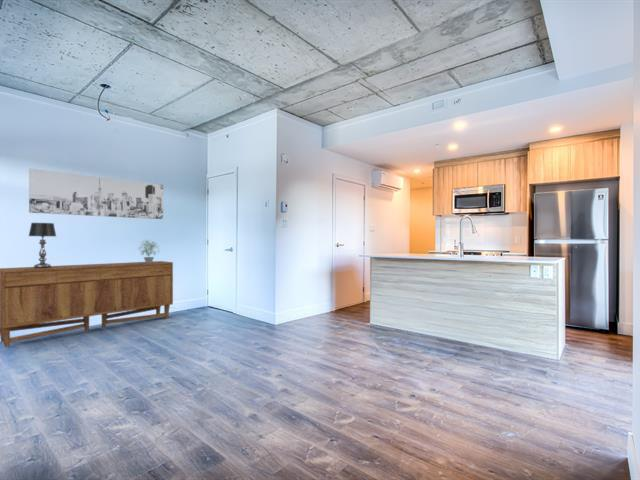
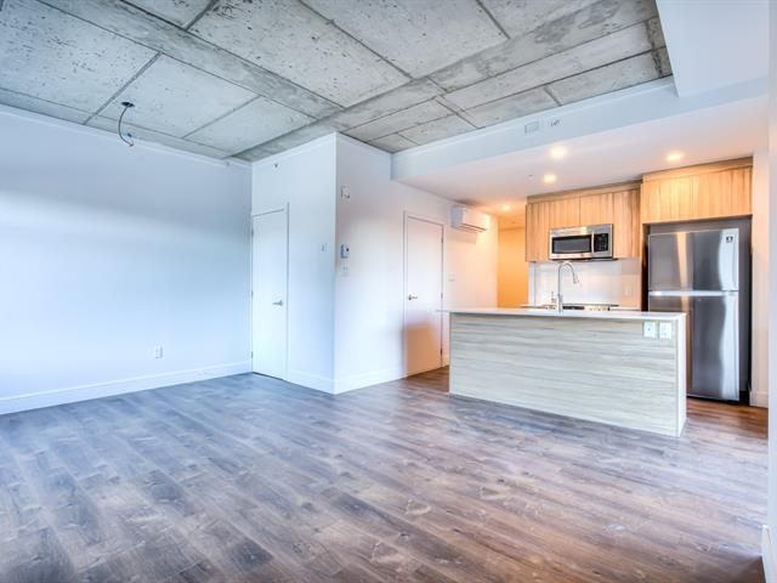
- sideboard (96, 296)
- table lamp (42, 245)
- potted plant (149, 249)
- wall art (104, 197)
